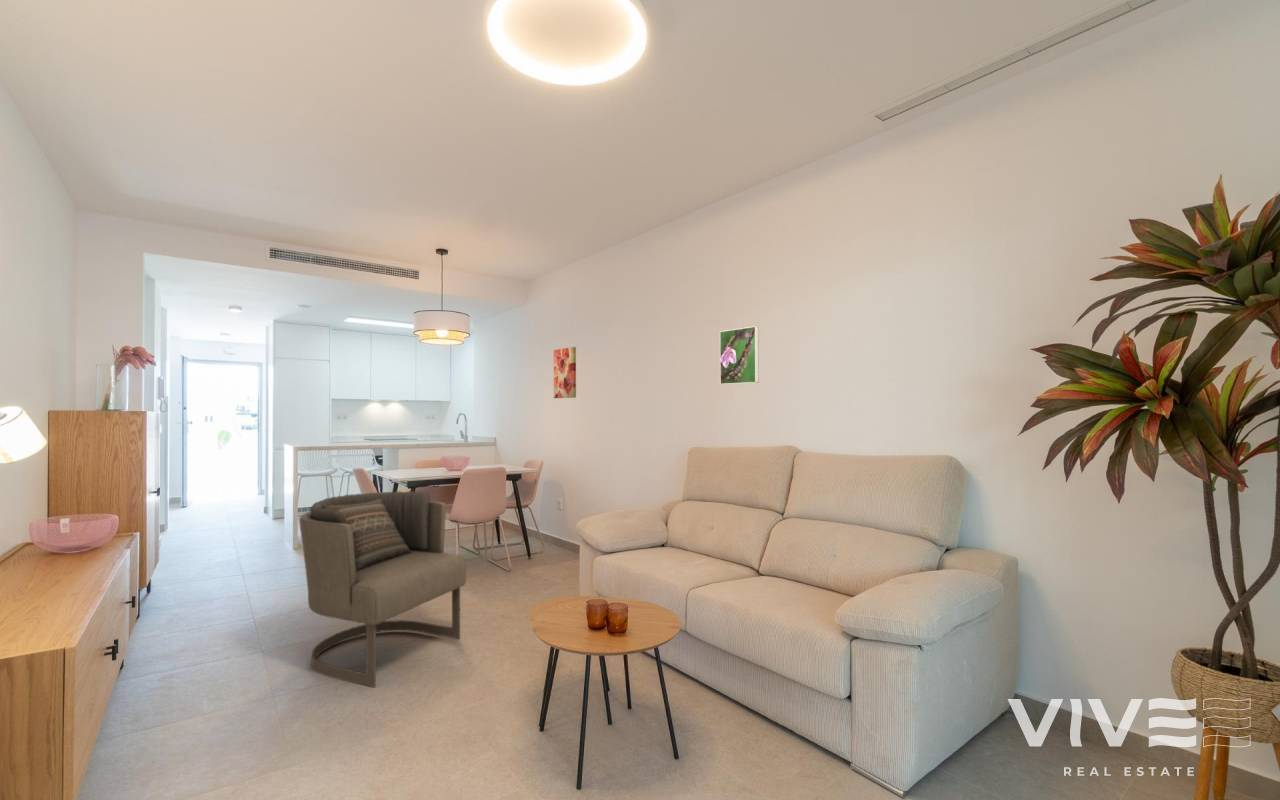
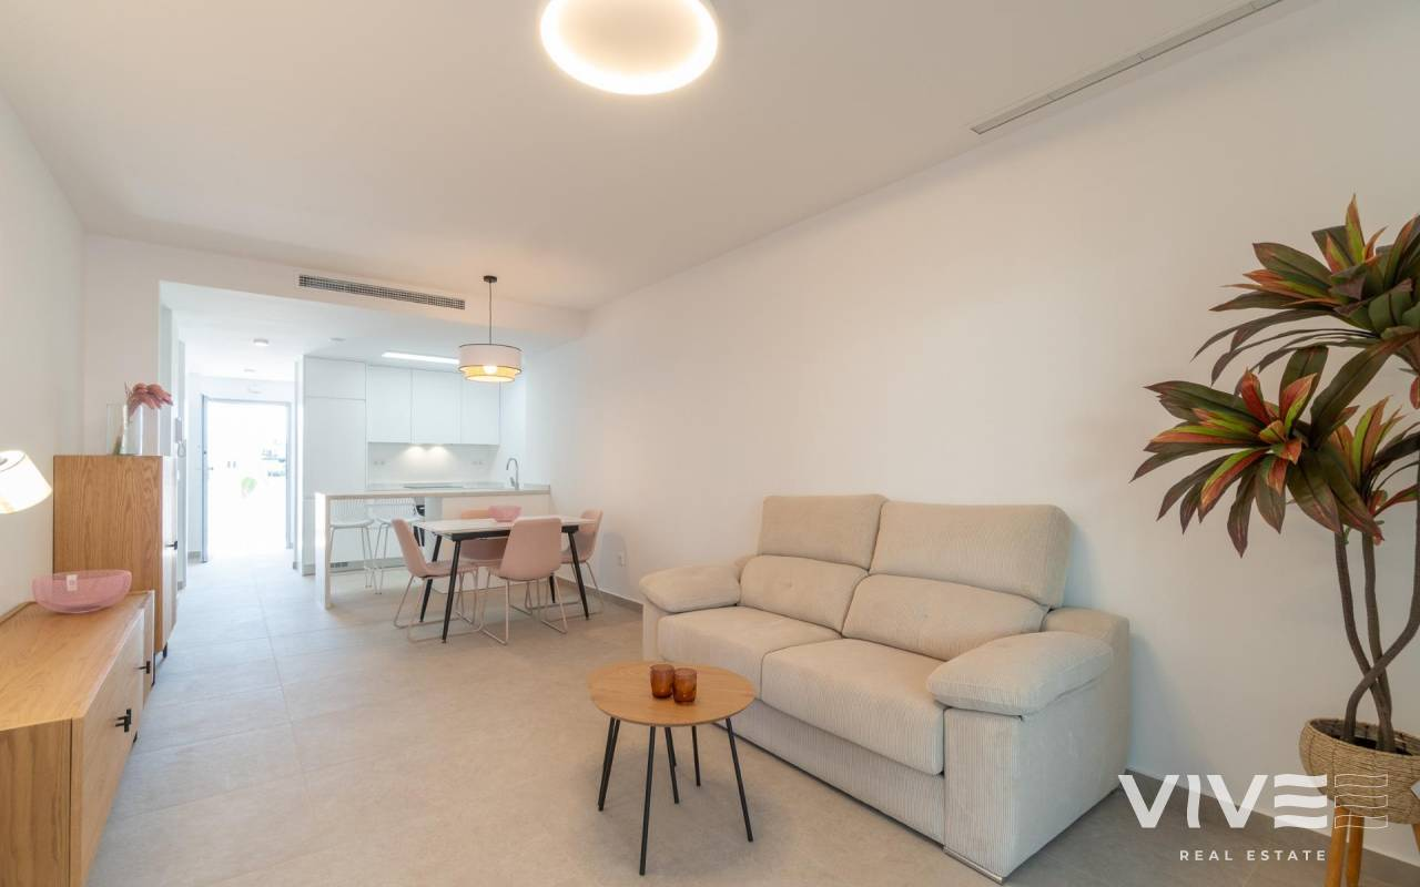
- armchair (375, 575)
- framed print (738, 356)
- wall art (564, 373)
